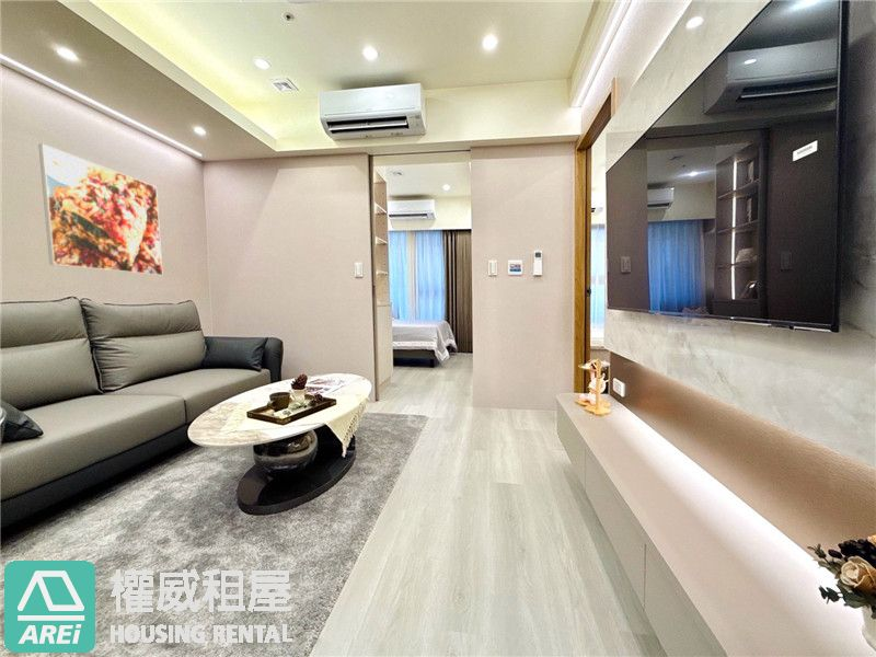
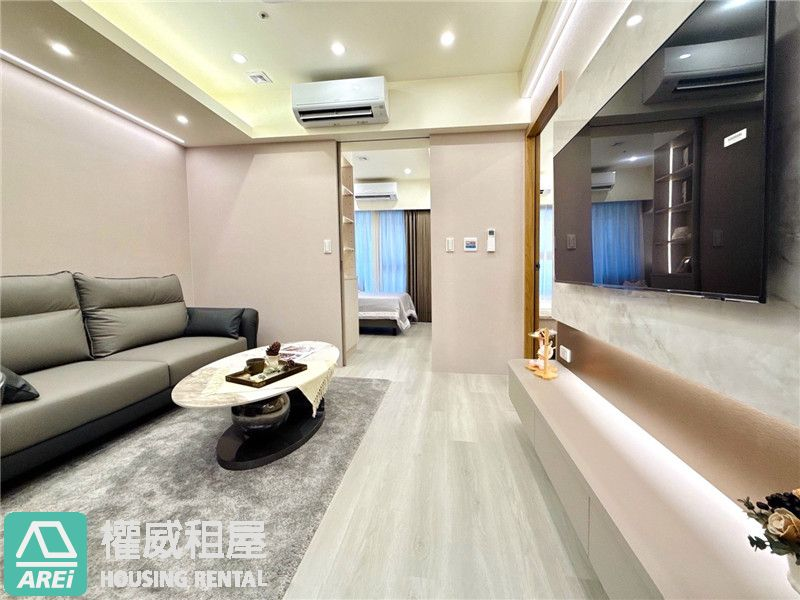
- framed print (110, 220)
